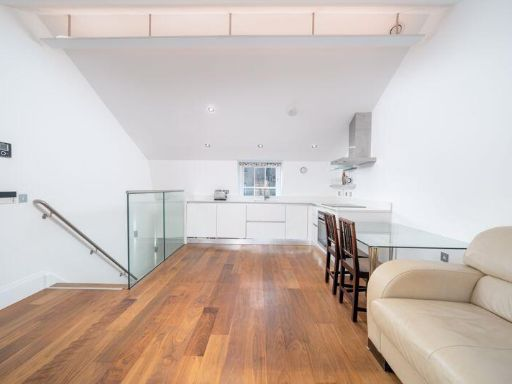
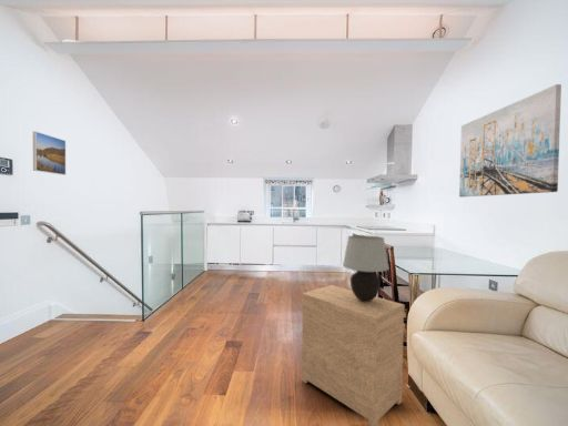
+ wall art (499, 152)
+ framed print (50, 154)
+ table lamp (365, 268)
+ side table (352, 343)
